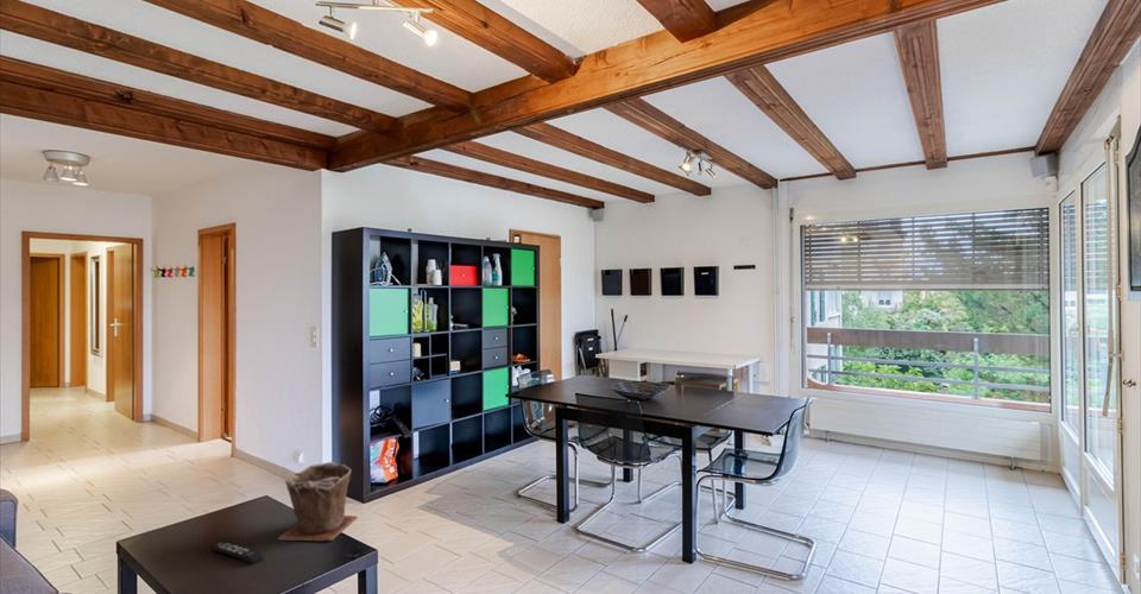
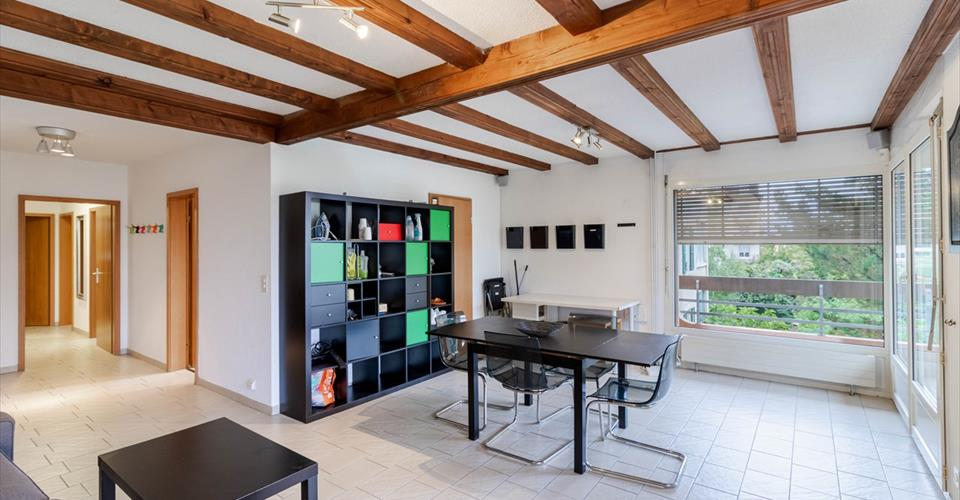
- remote control (237, 551)
- plant pot (319, 499)
